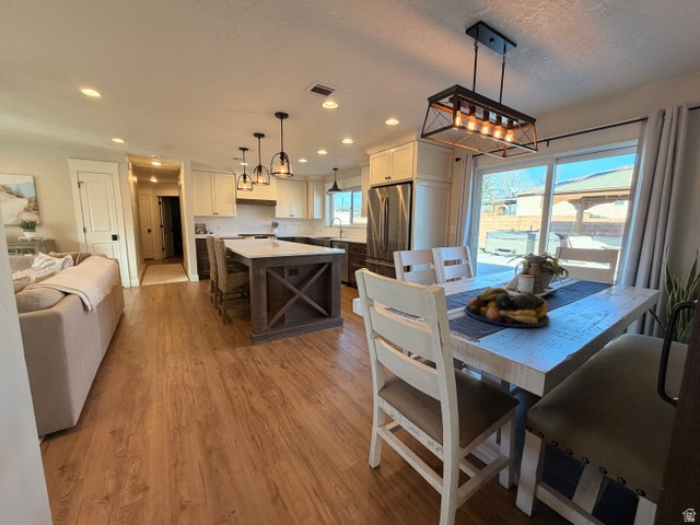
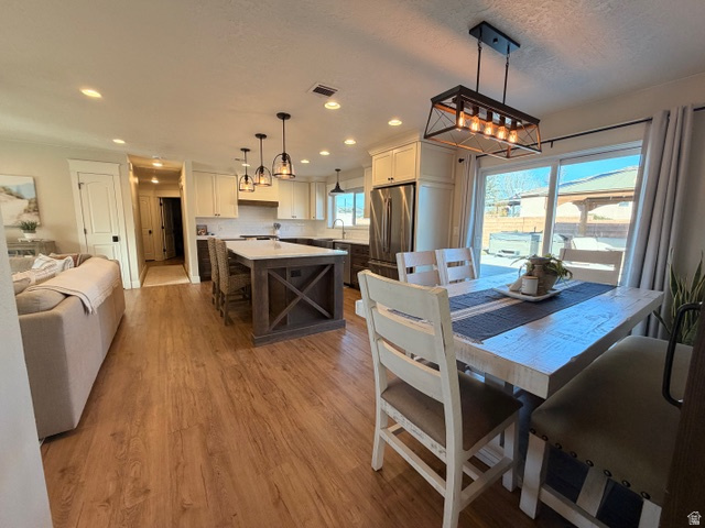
- fruit bowl (504, 301)
